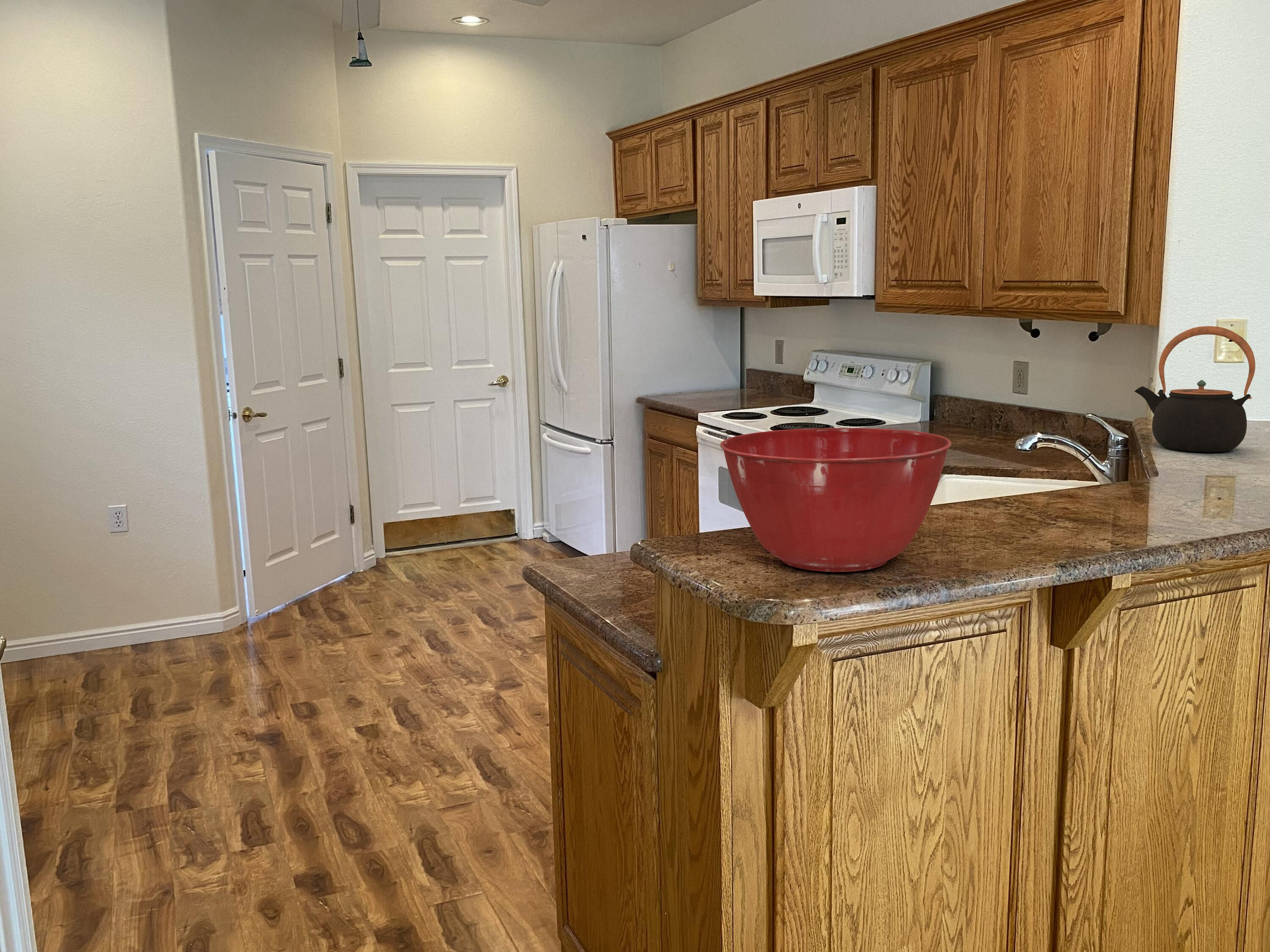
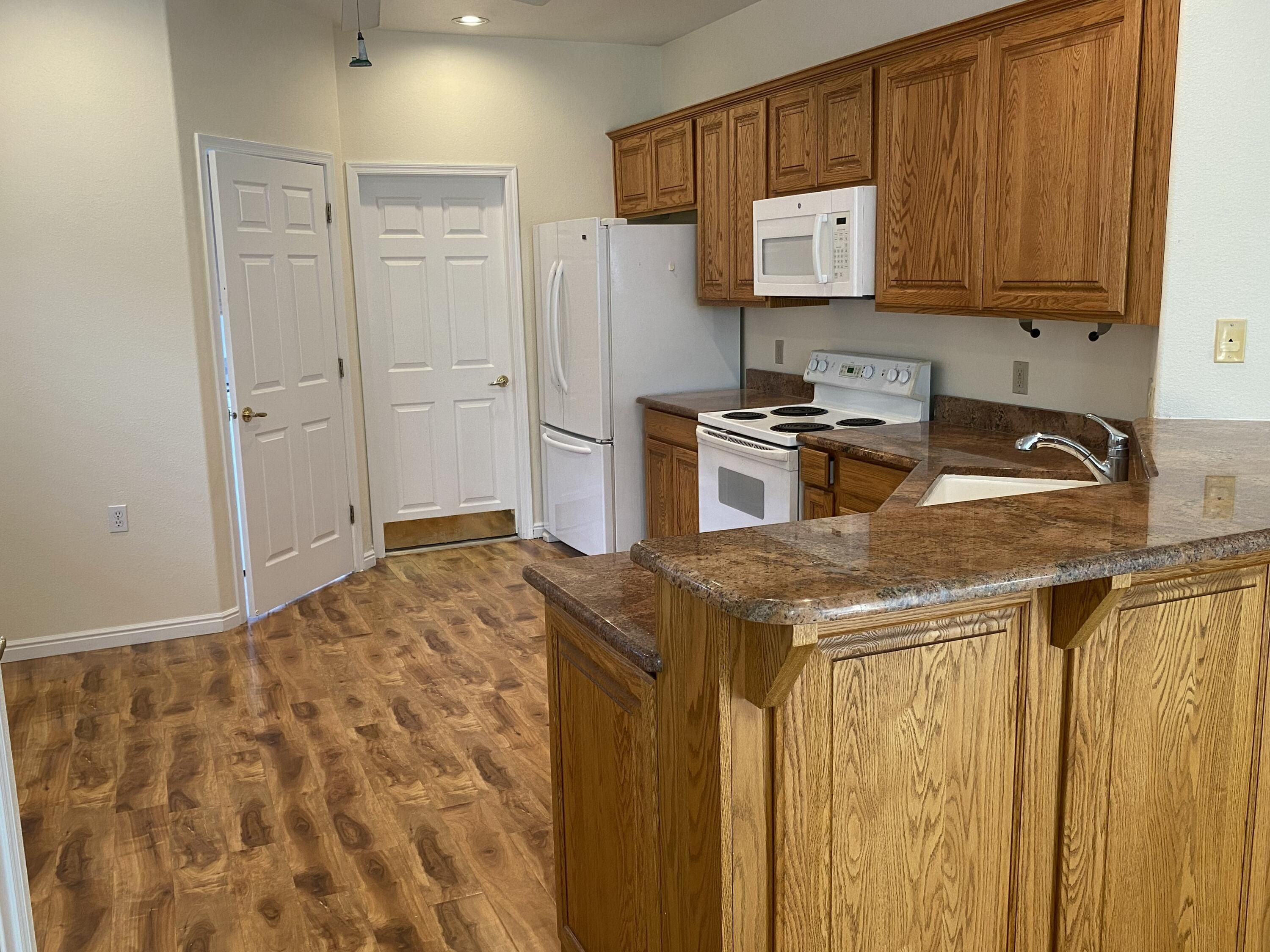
- mixing bowl (832, 500)
- teapot (1192, 389)
